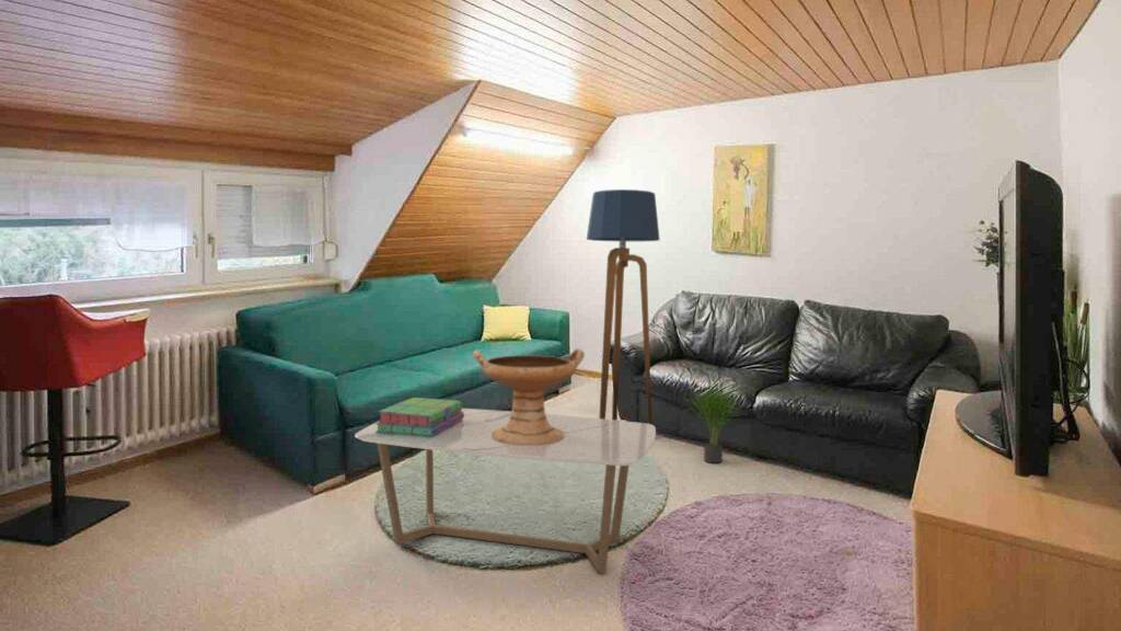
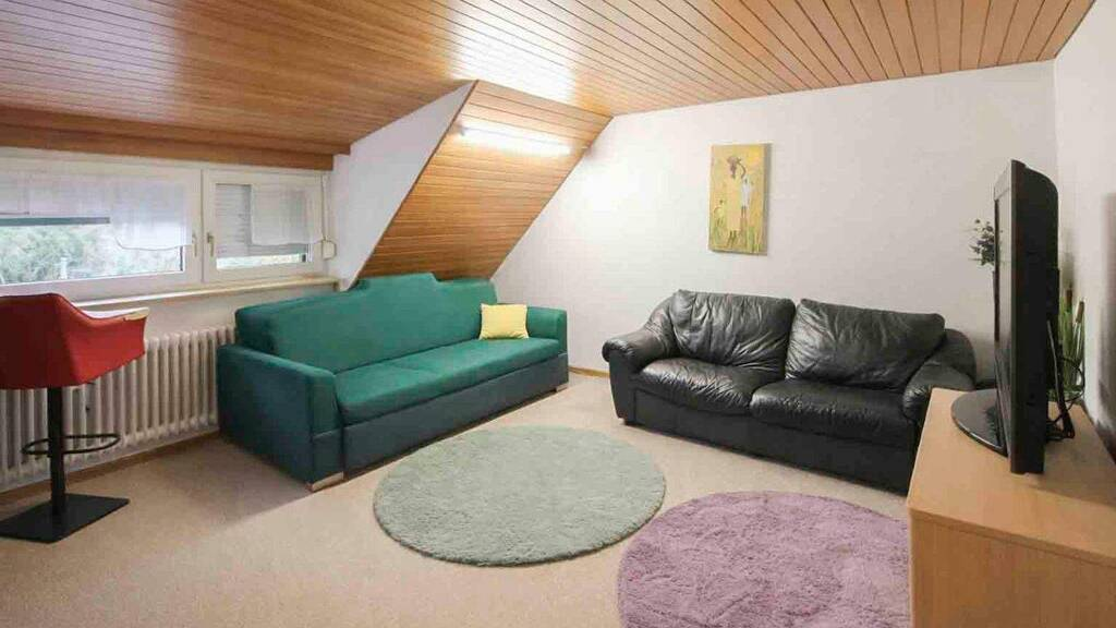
- stack of books (421, 415)
- decorative bowl (528, 391)
- potted plant (709, 415)
- coffee table (510, 457)
- floor lamp (621, 318)
